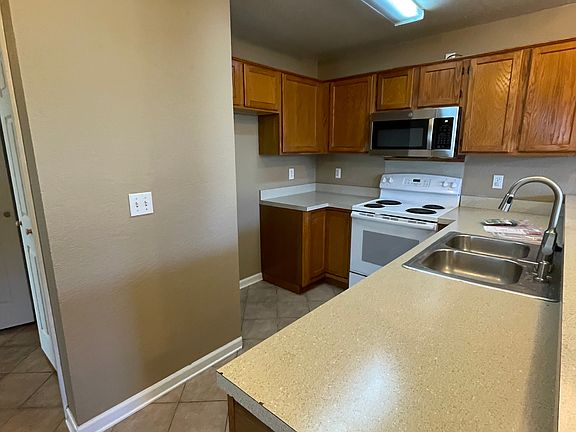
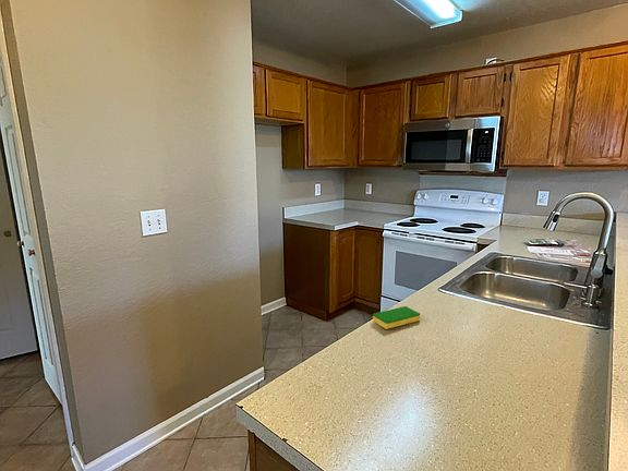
+ dish sponge (396, 316)
